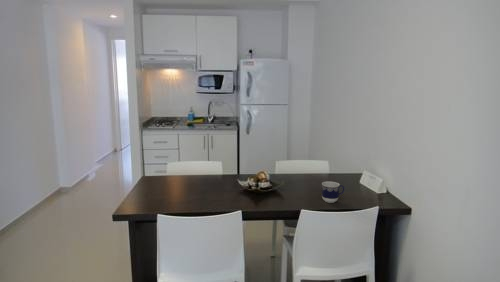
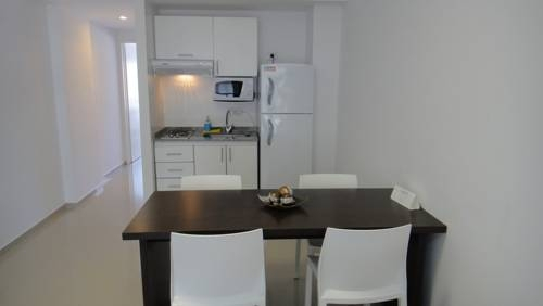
- cup (332, 192)
